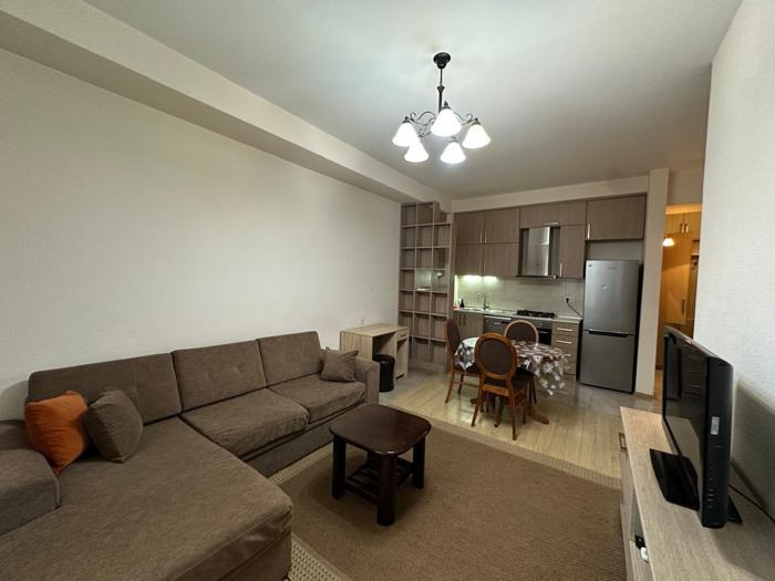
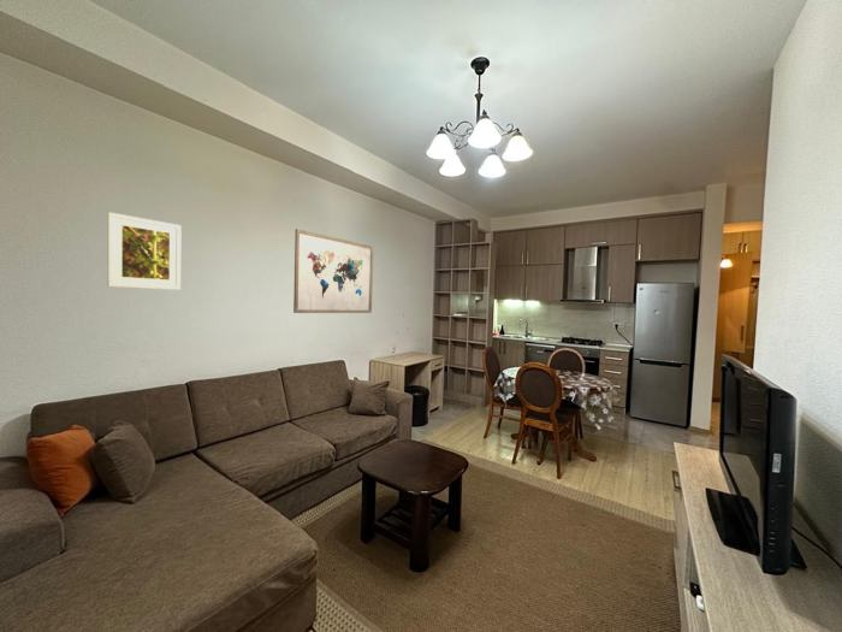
+ wall art (338, 276)
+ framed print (146, 254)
